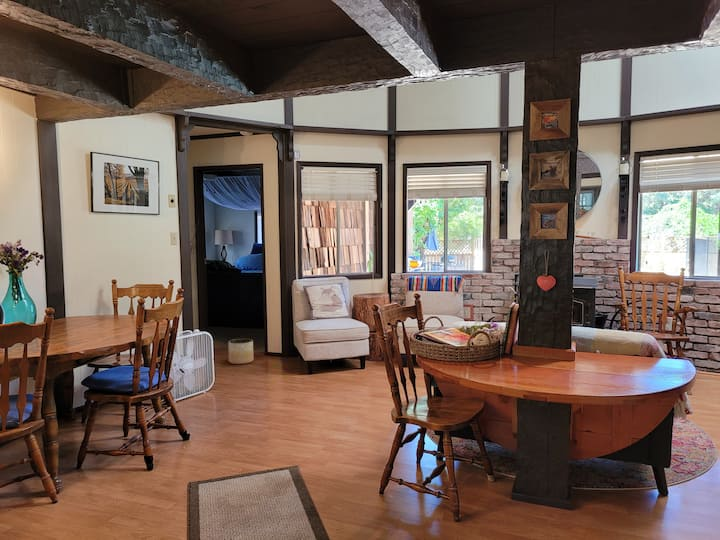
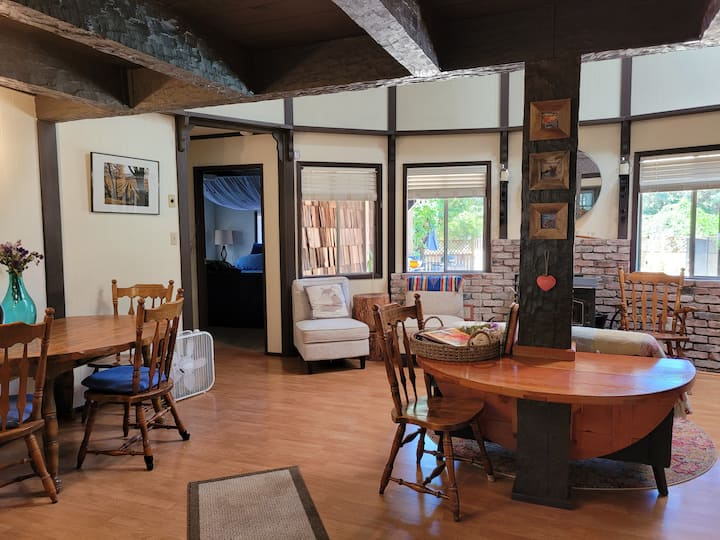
- planter (240, 351)
